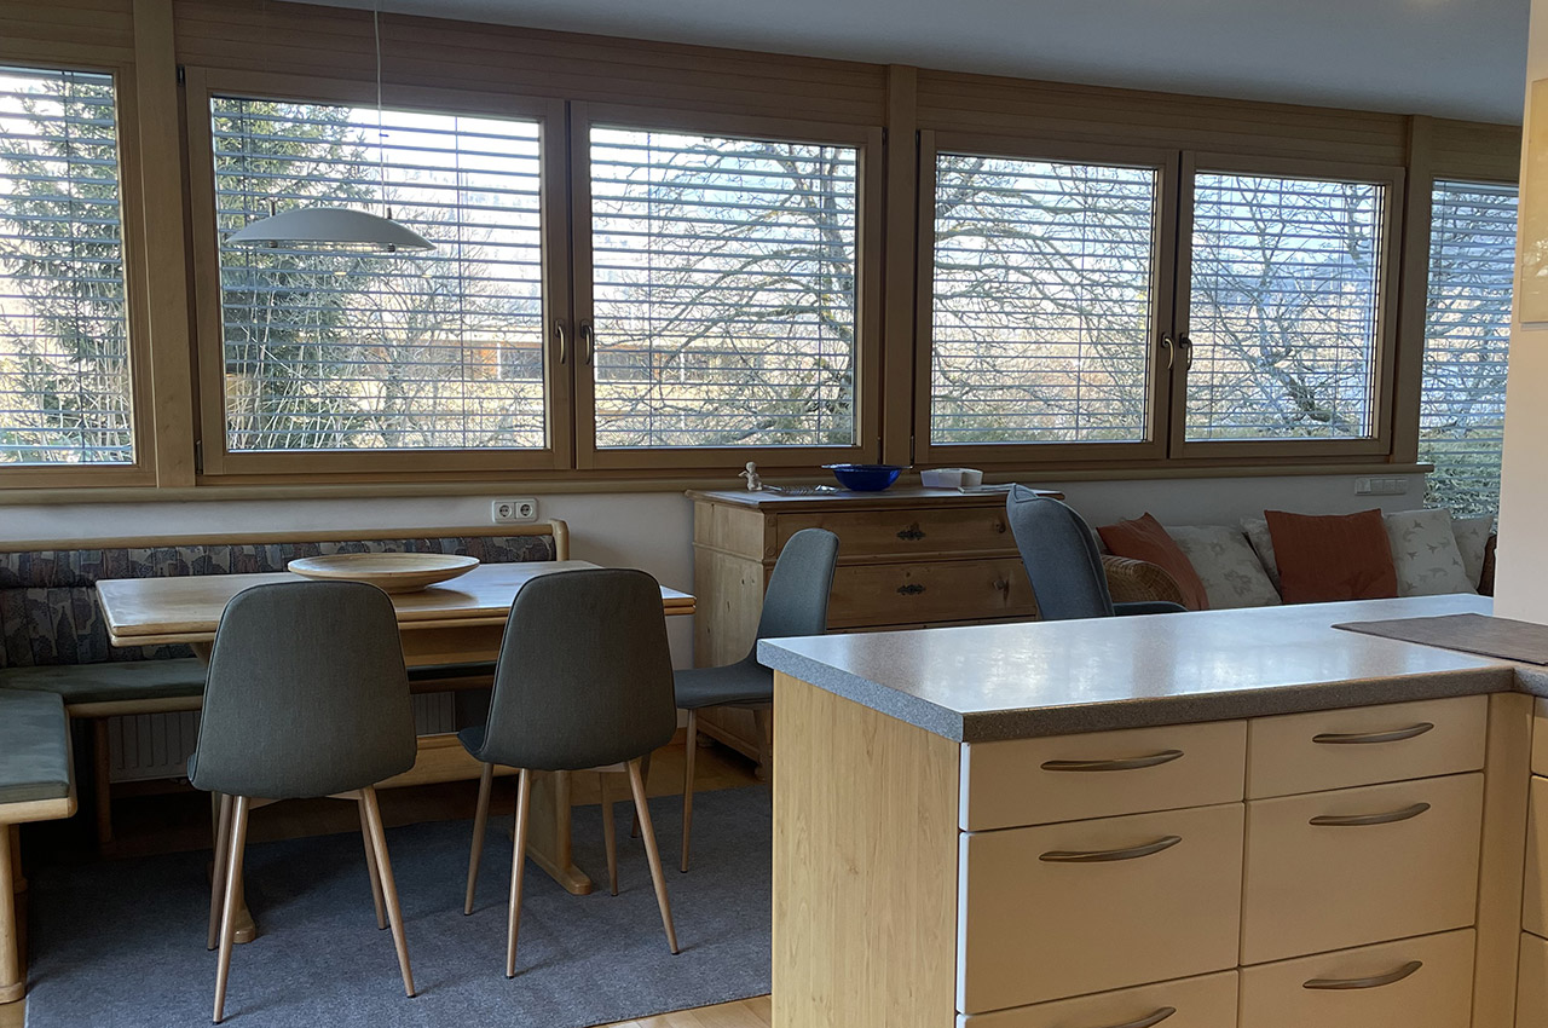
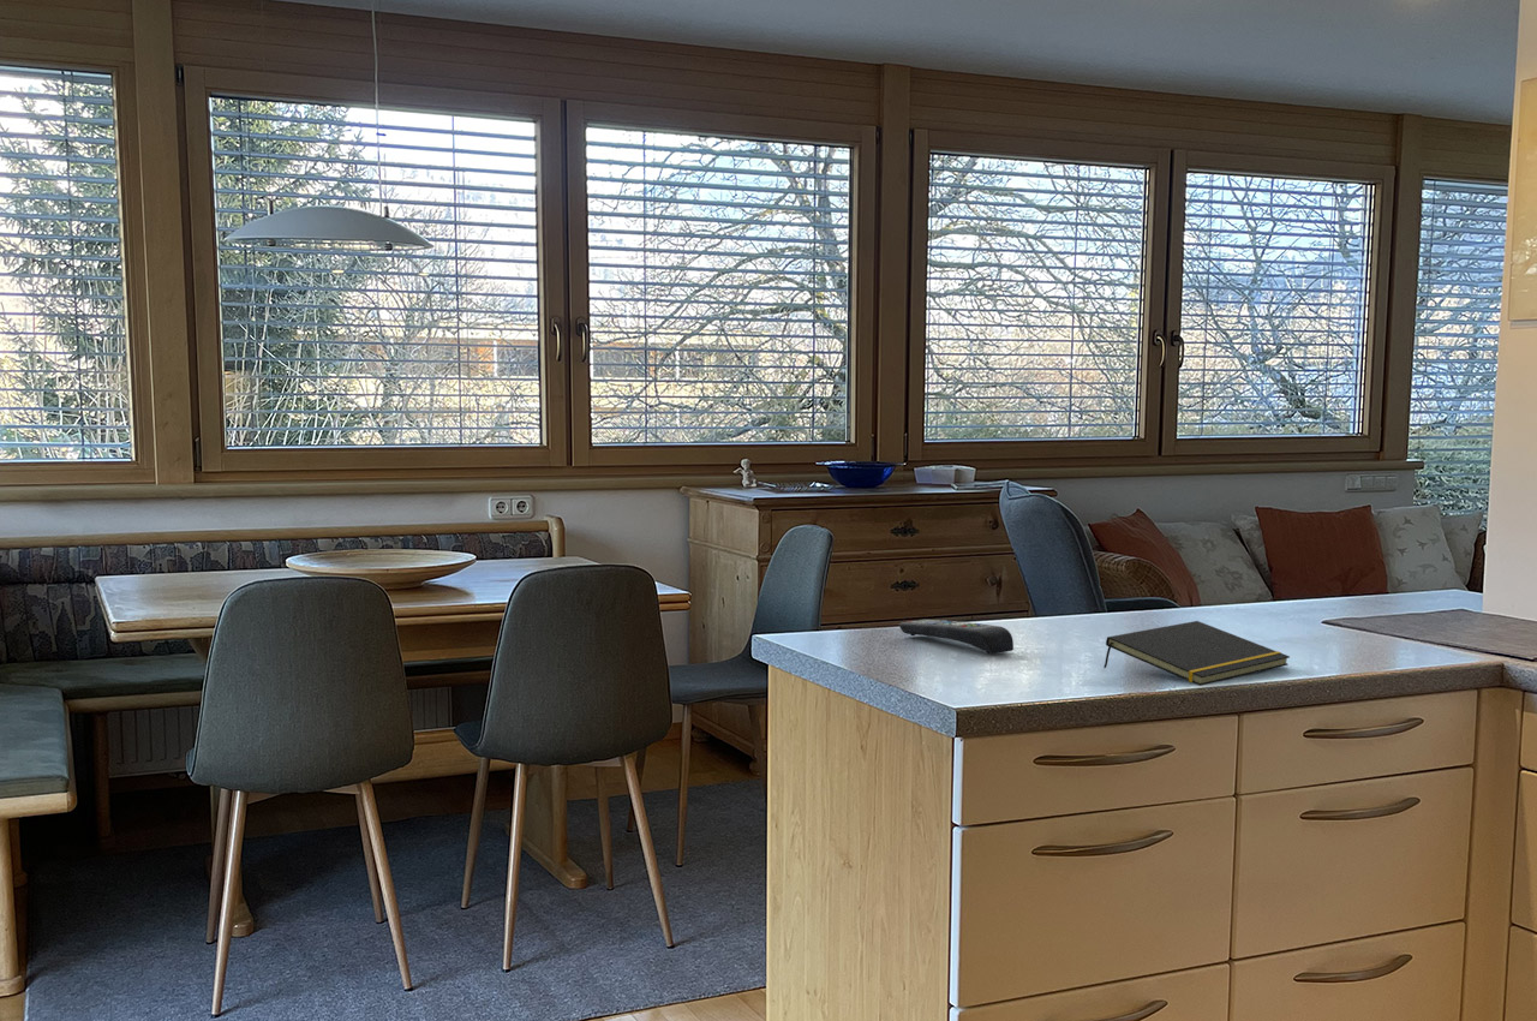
+ notepad (1197, 650)
+ remote control (955, 632)
